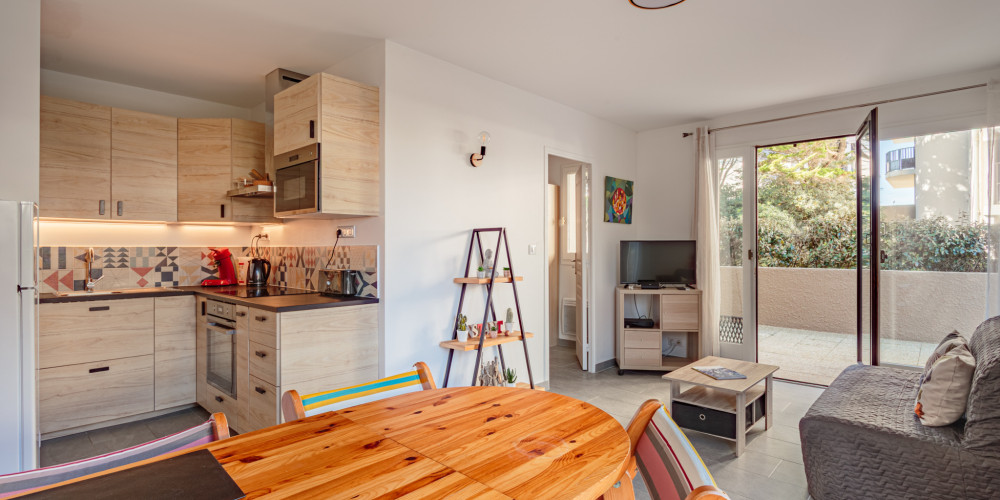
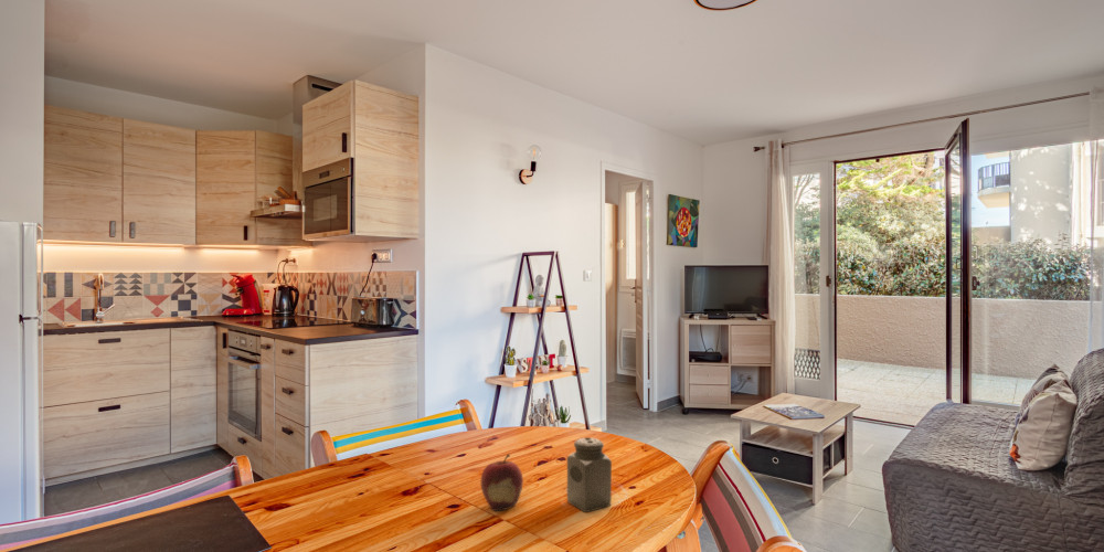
+ salt shaker (588, 471)
+ fruit (501, 480)
